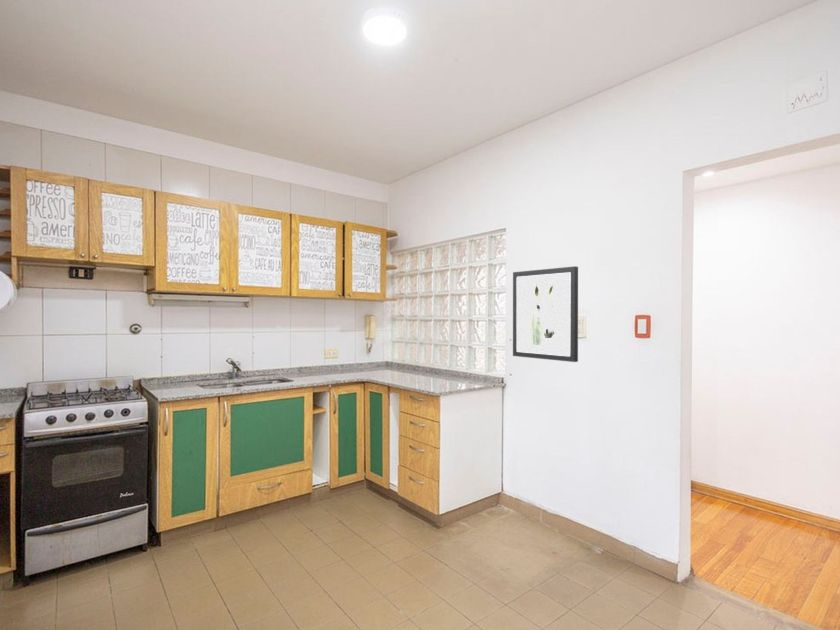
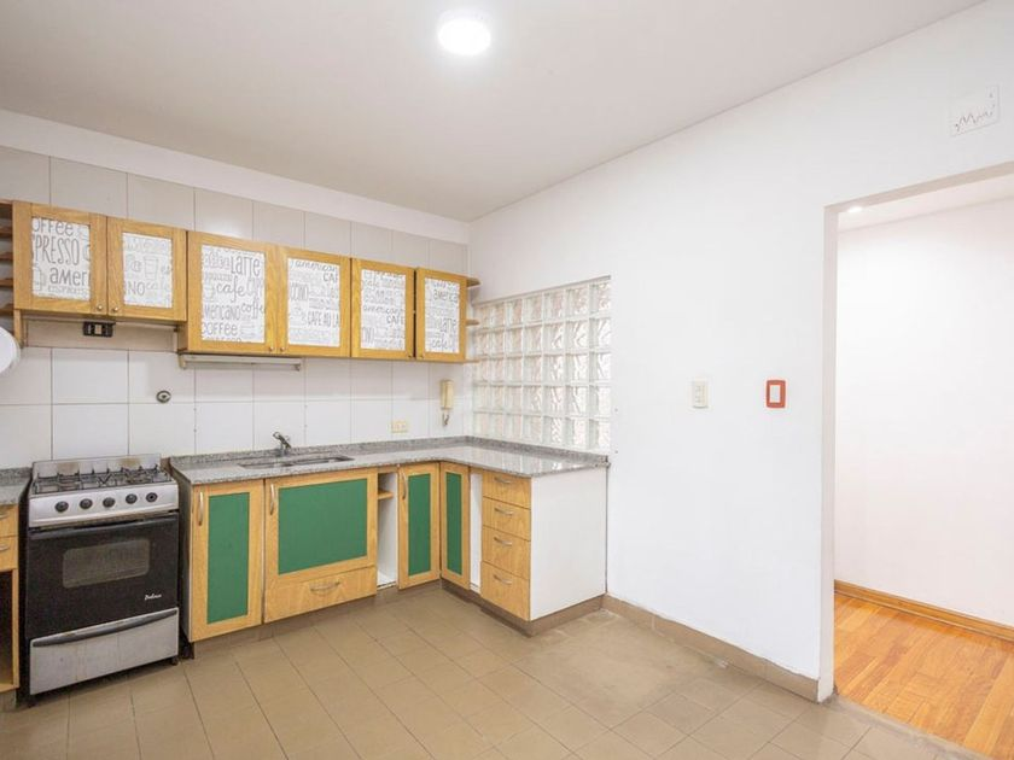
- wall art (543, 314)
